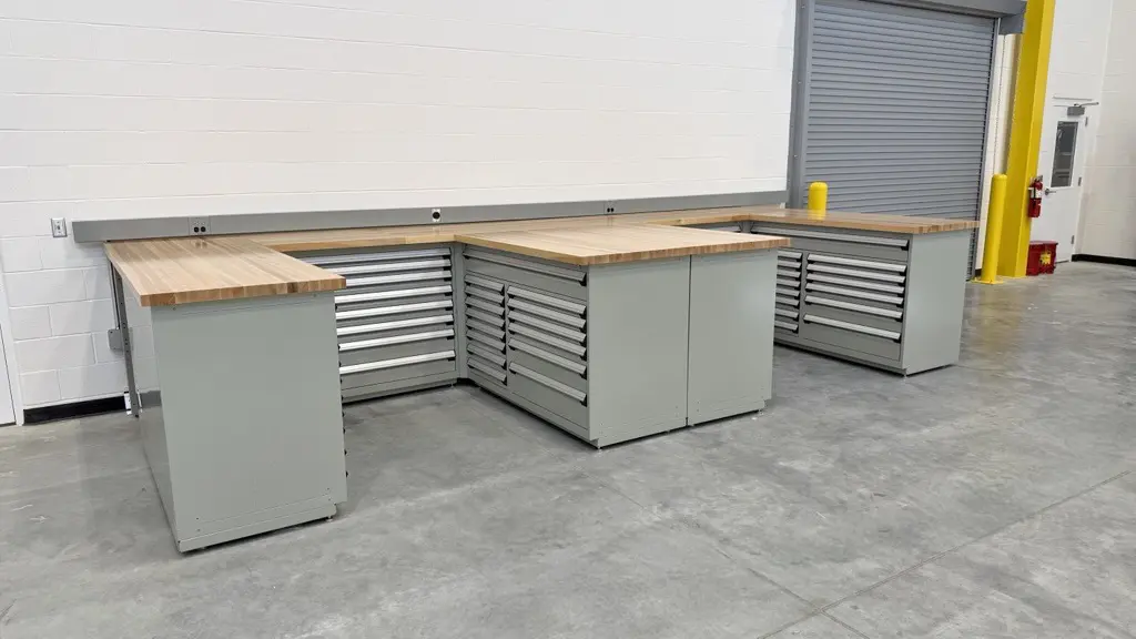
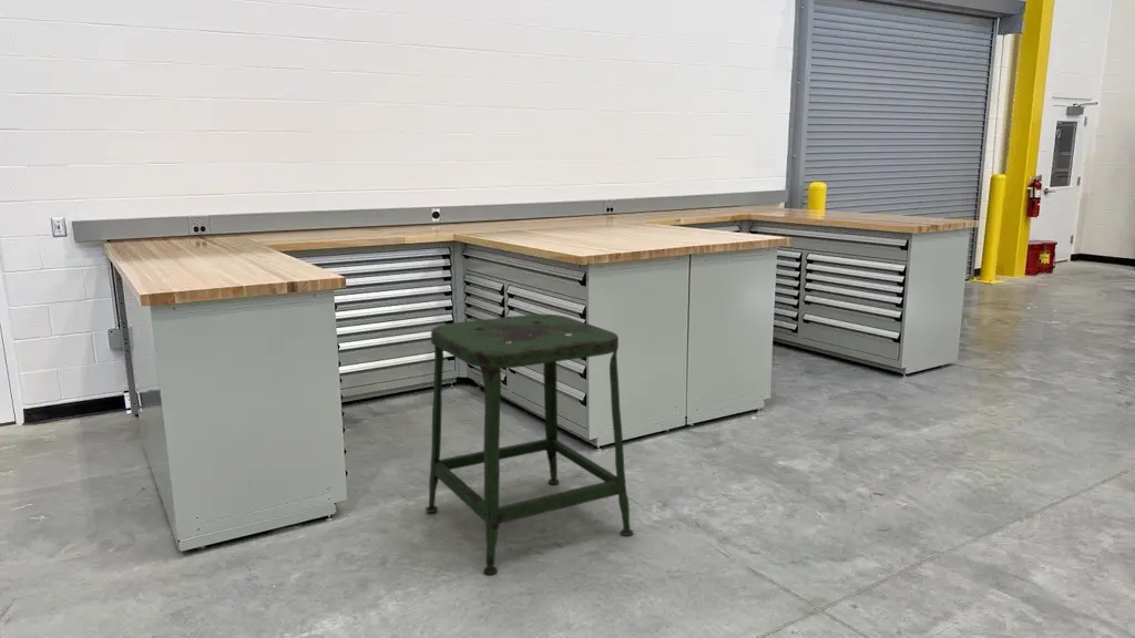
+ stool (528, 442)
